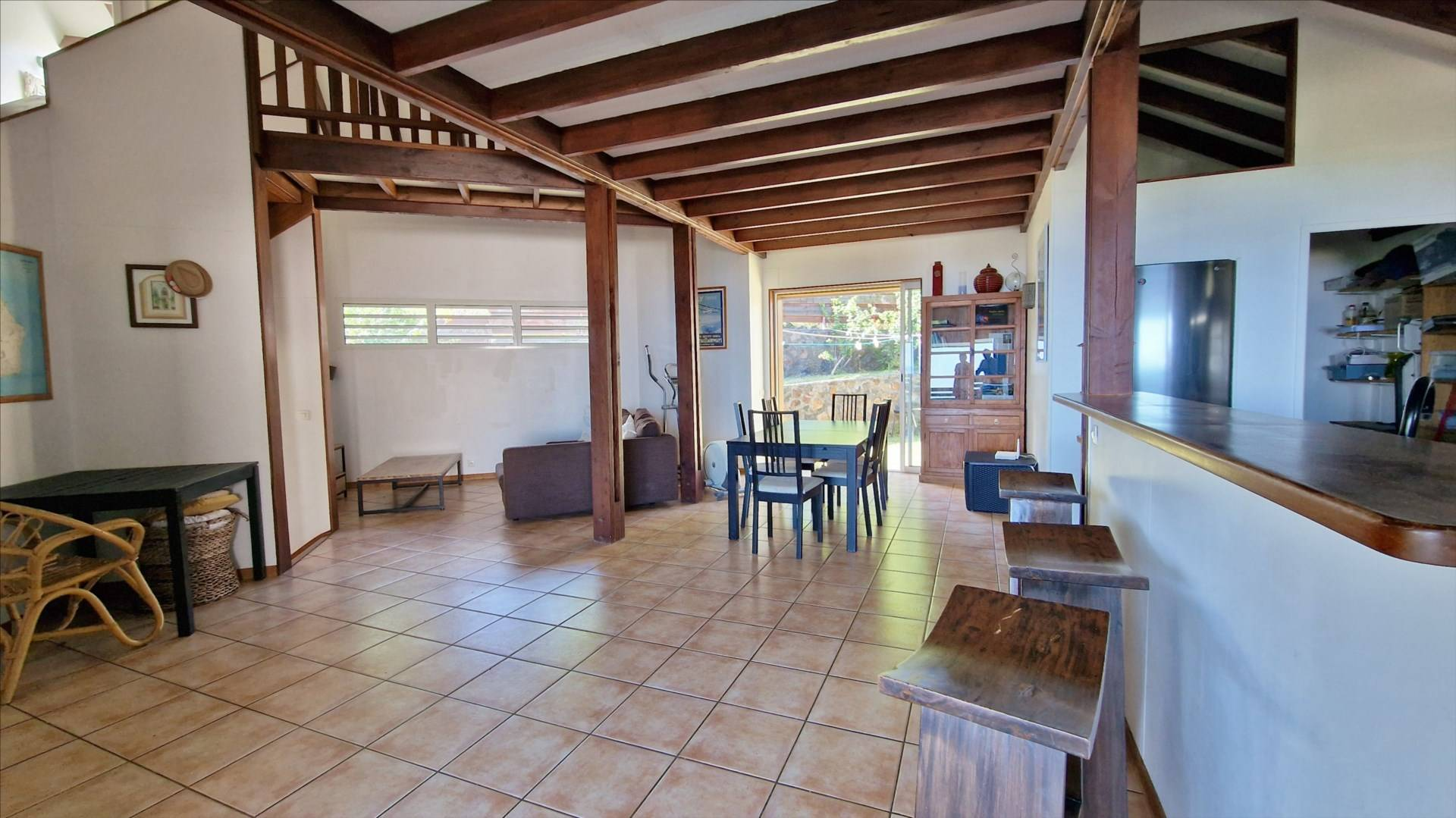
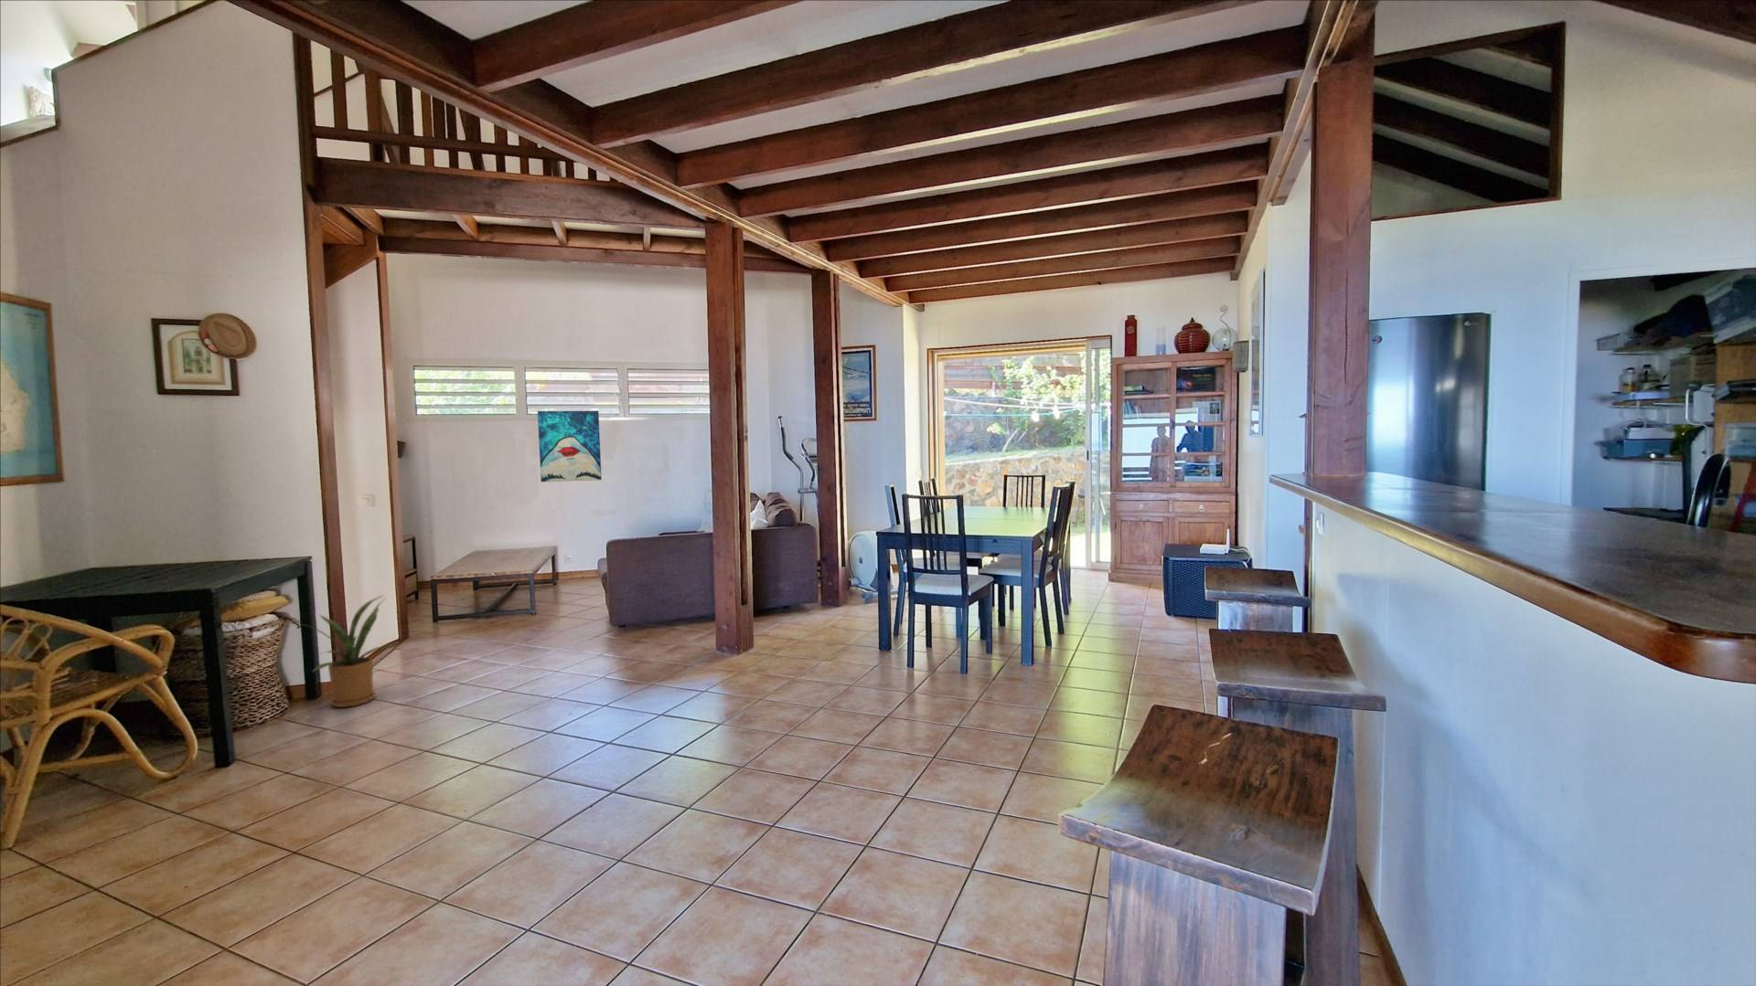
+ wall art (569, 446)
+ house plant (347, 651)
